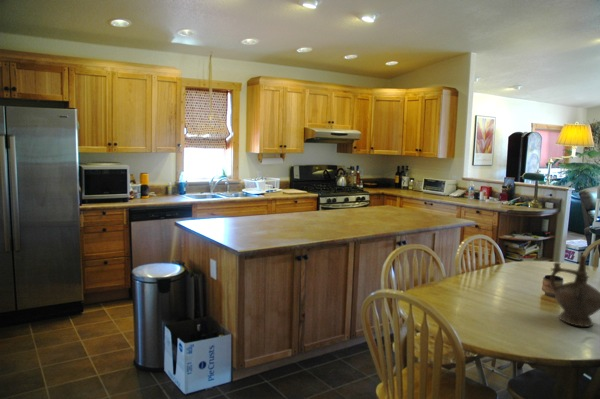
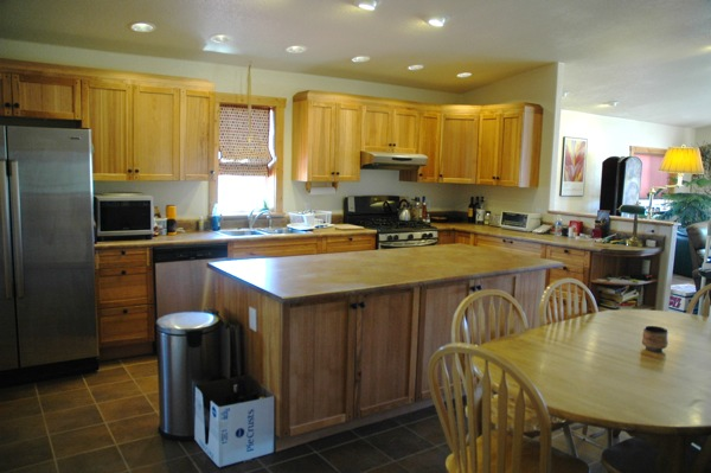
- ceremonial vessel (576, 288)
